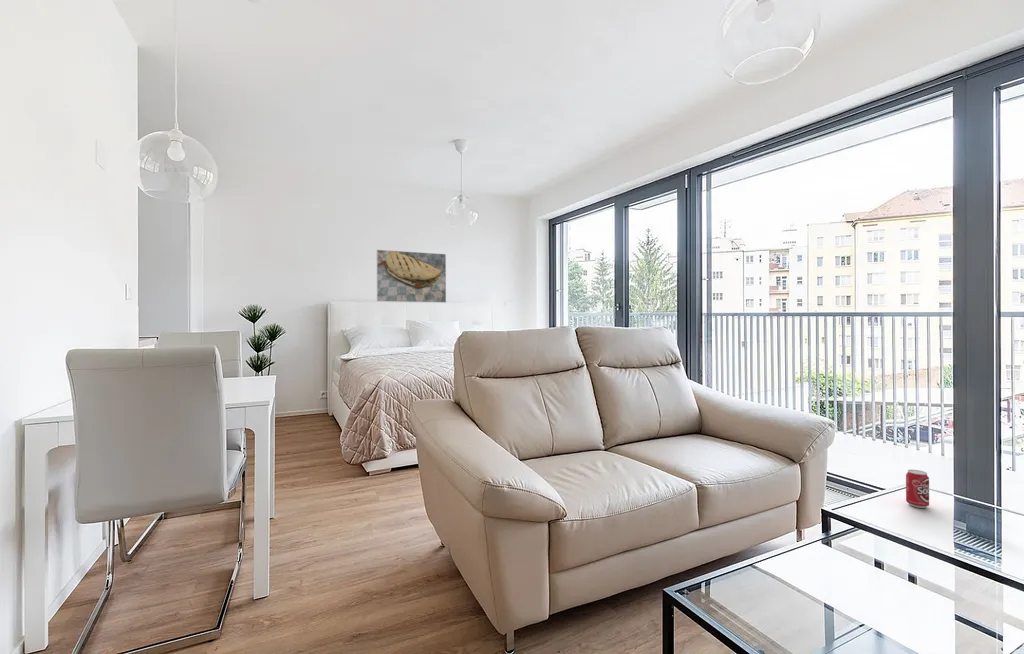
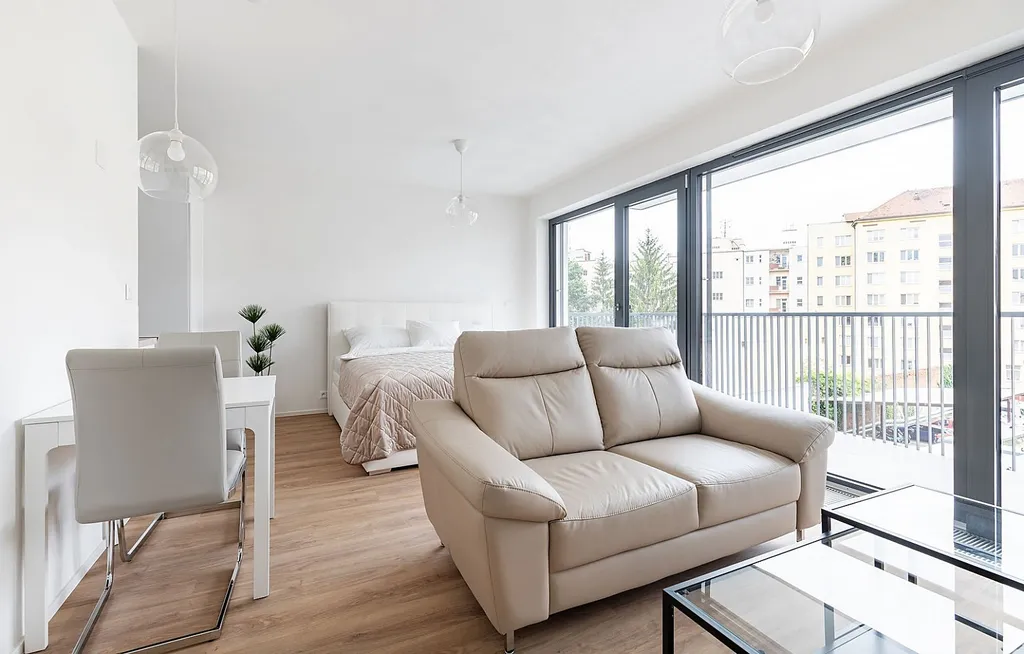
- beverage can (917, 488)
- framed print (412, 277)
